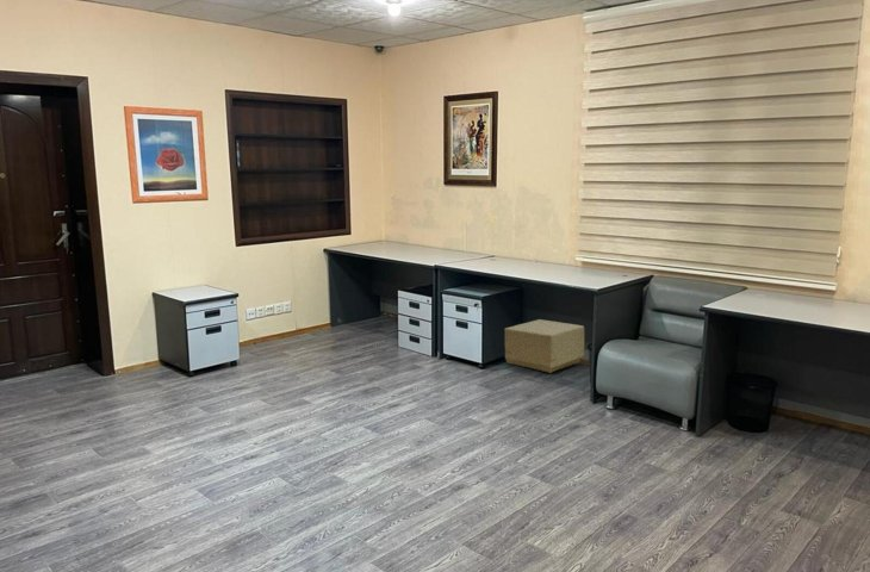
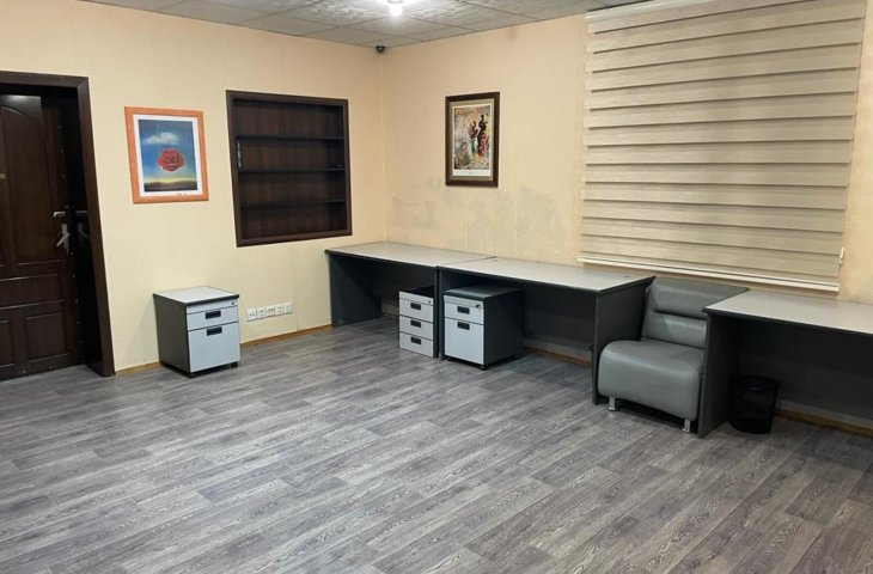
- cardboard box (545, 343)
